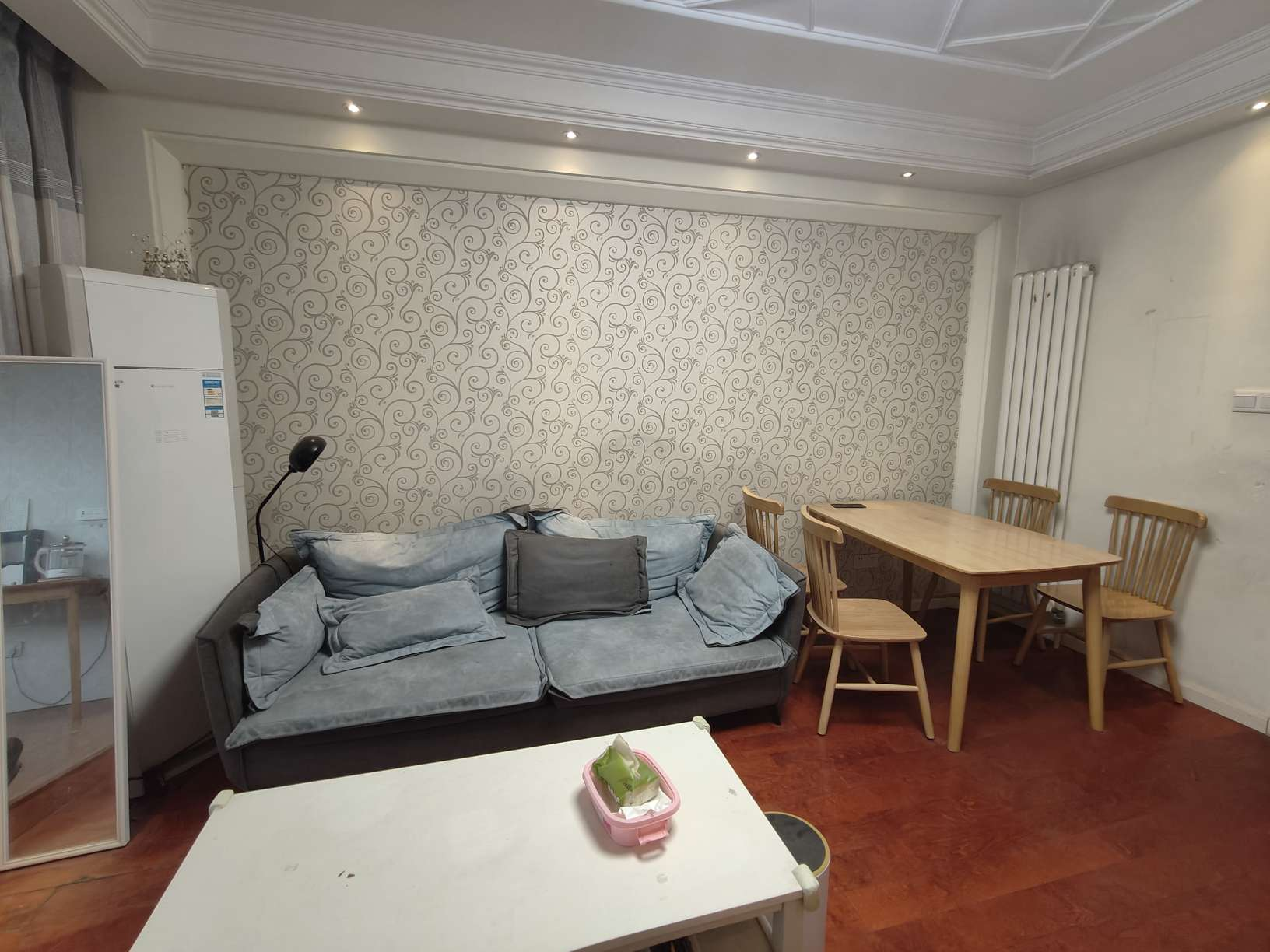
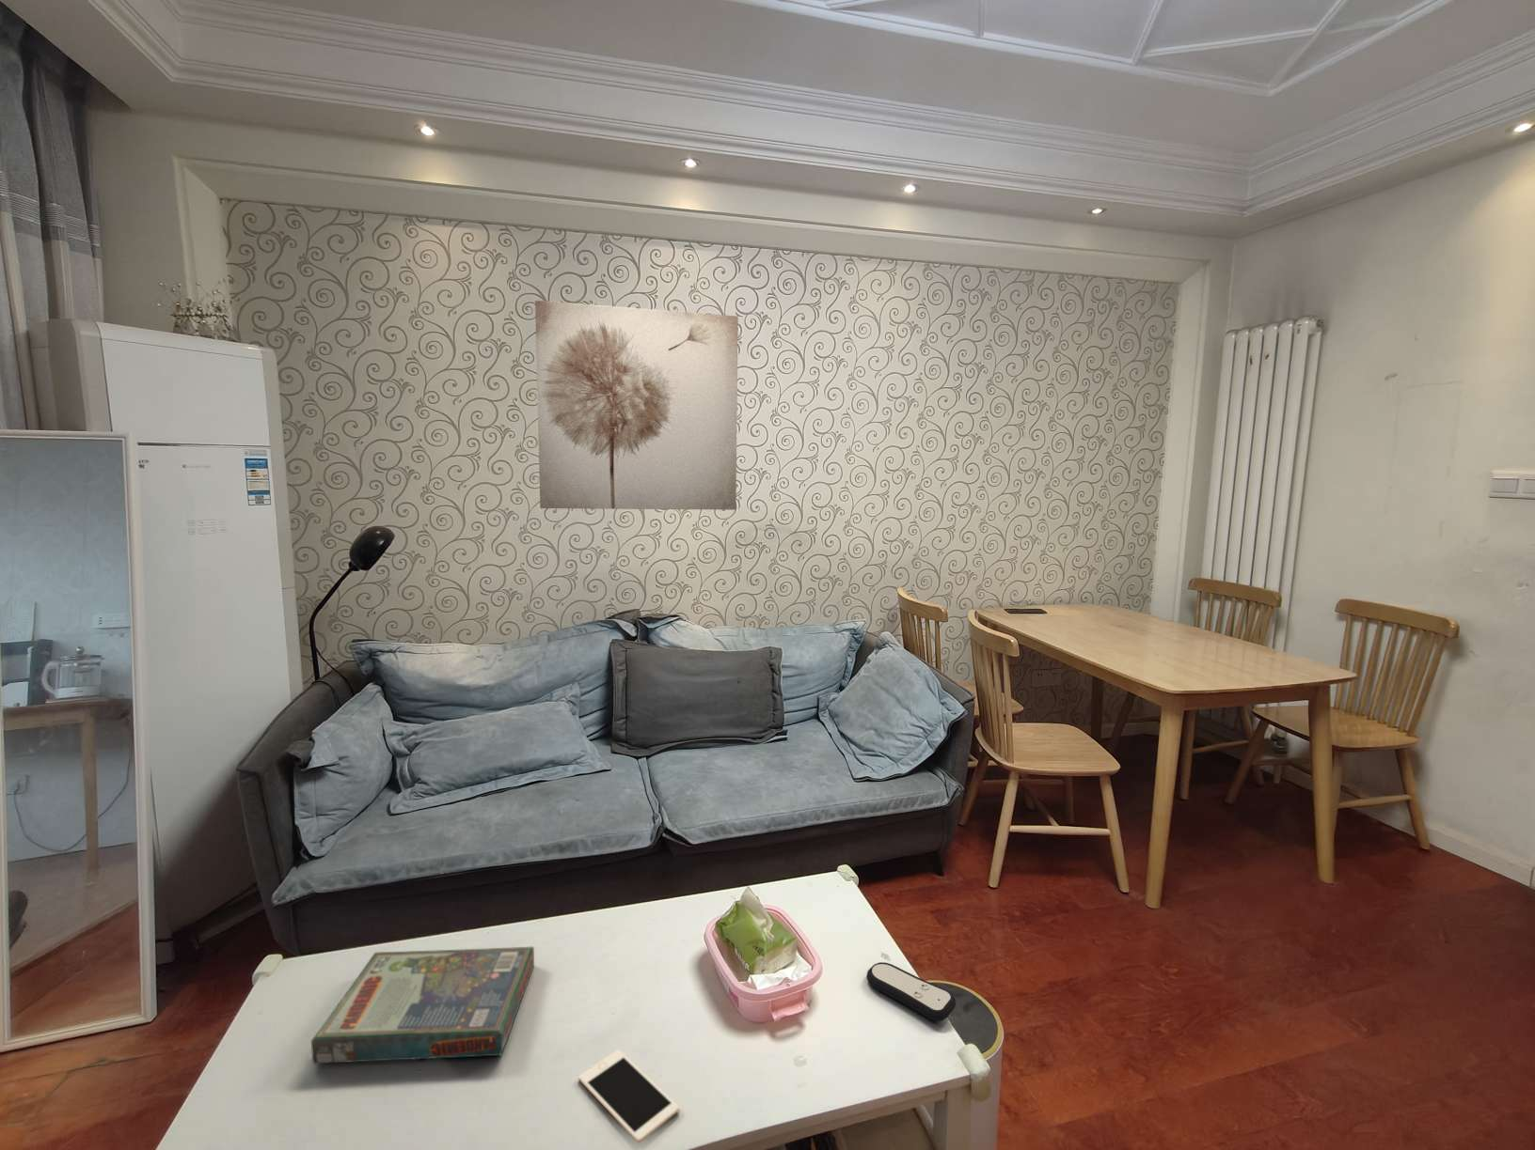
+ board game (433, 1000)
+ cell phone (627, 1093)
+ remote control (909, 988)
+ wall art (641, 411)
